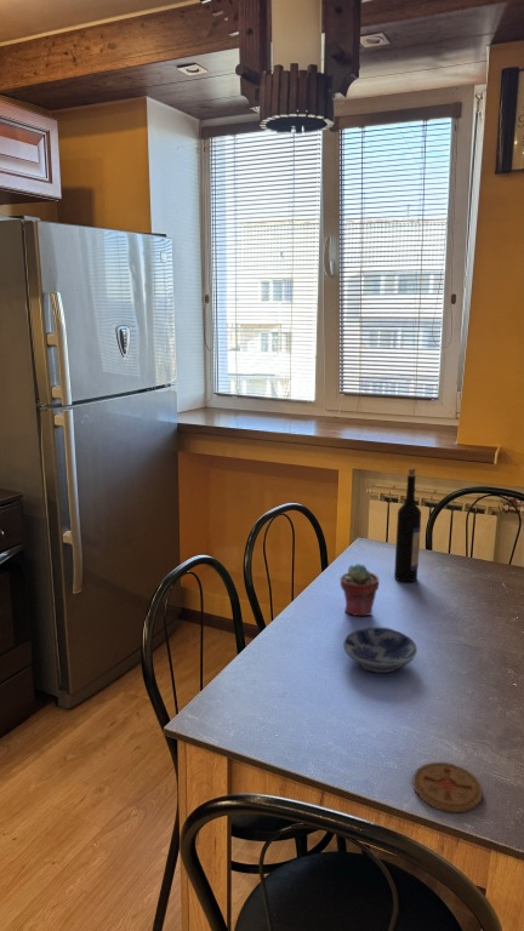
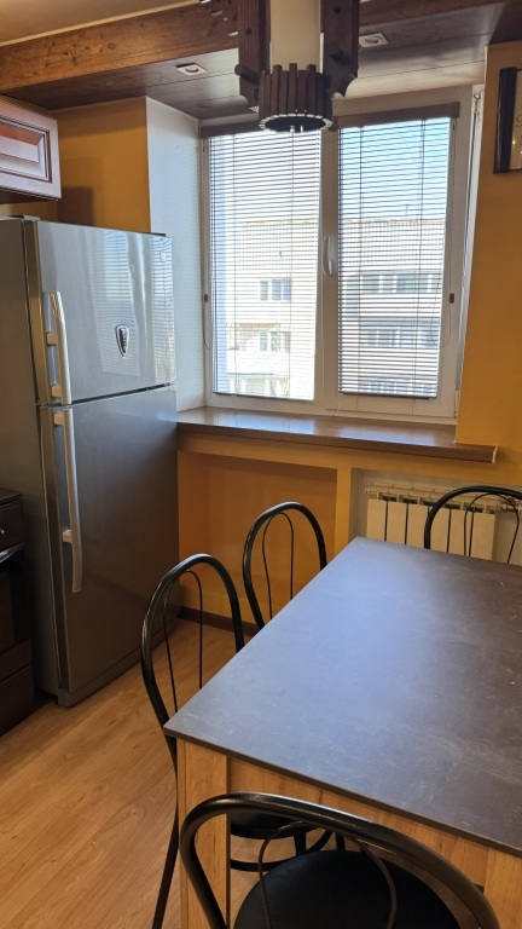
- wine bottle (409, 524)
- potted succulent (359, 587)
- coaster (446, 786)
- bowl (378, 652)
